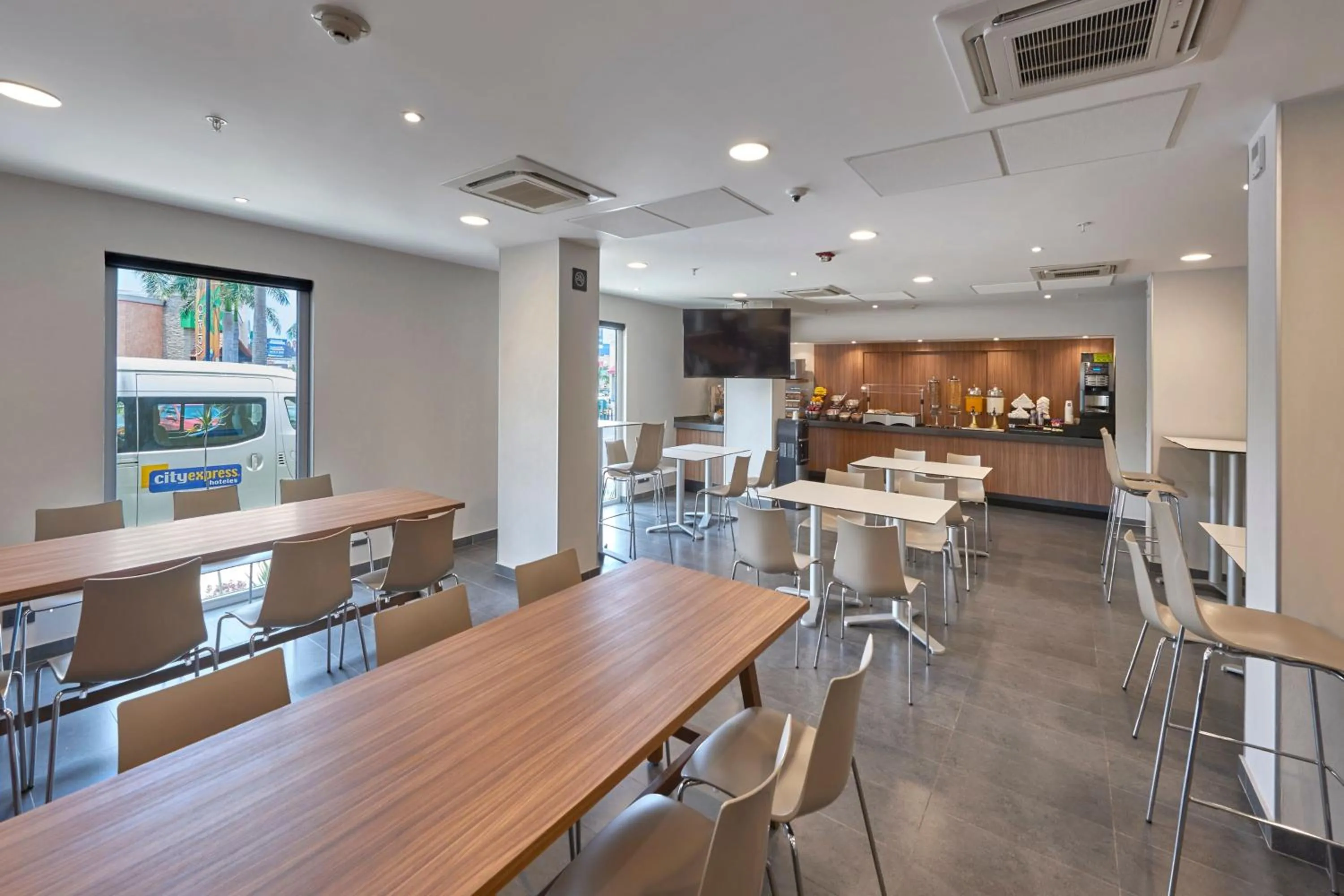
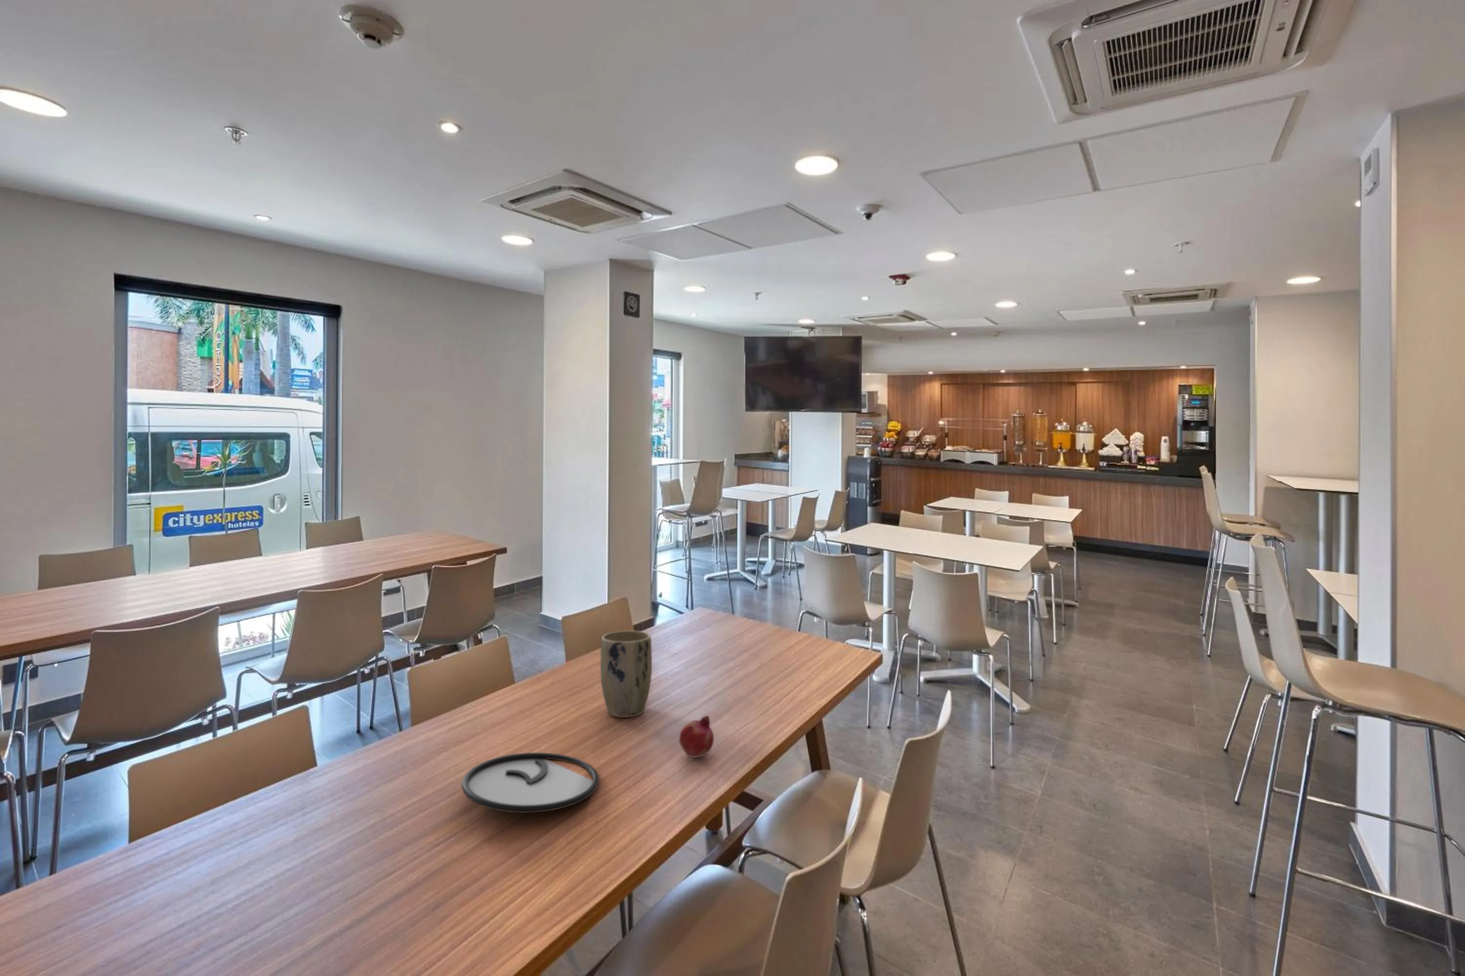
+ fruit (697, 736)
+ plate (532, 779)
+ plant pot (626, 673)
